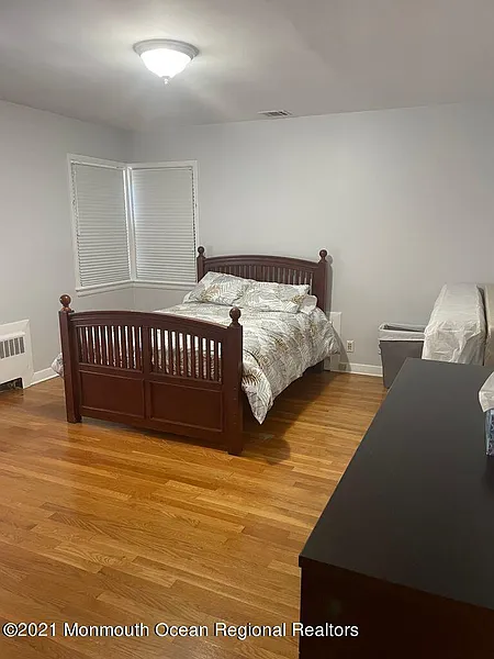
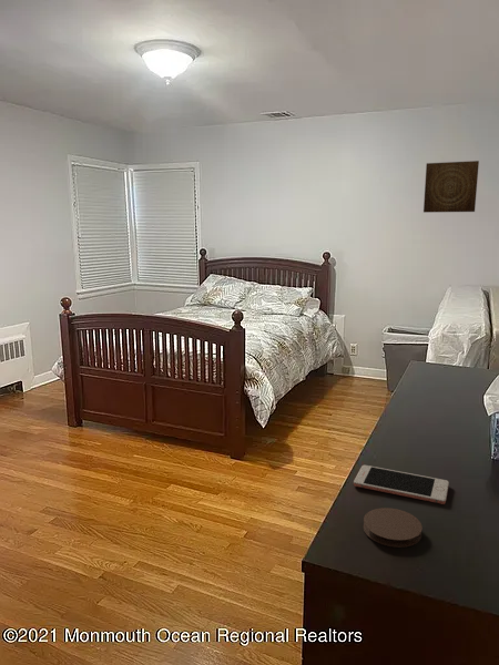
+ wall art (450, 187)
+ cell phone (400, 483)
+ coaster (391, 526)
